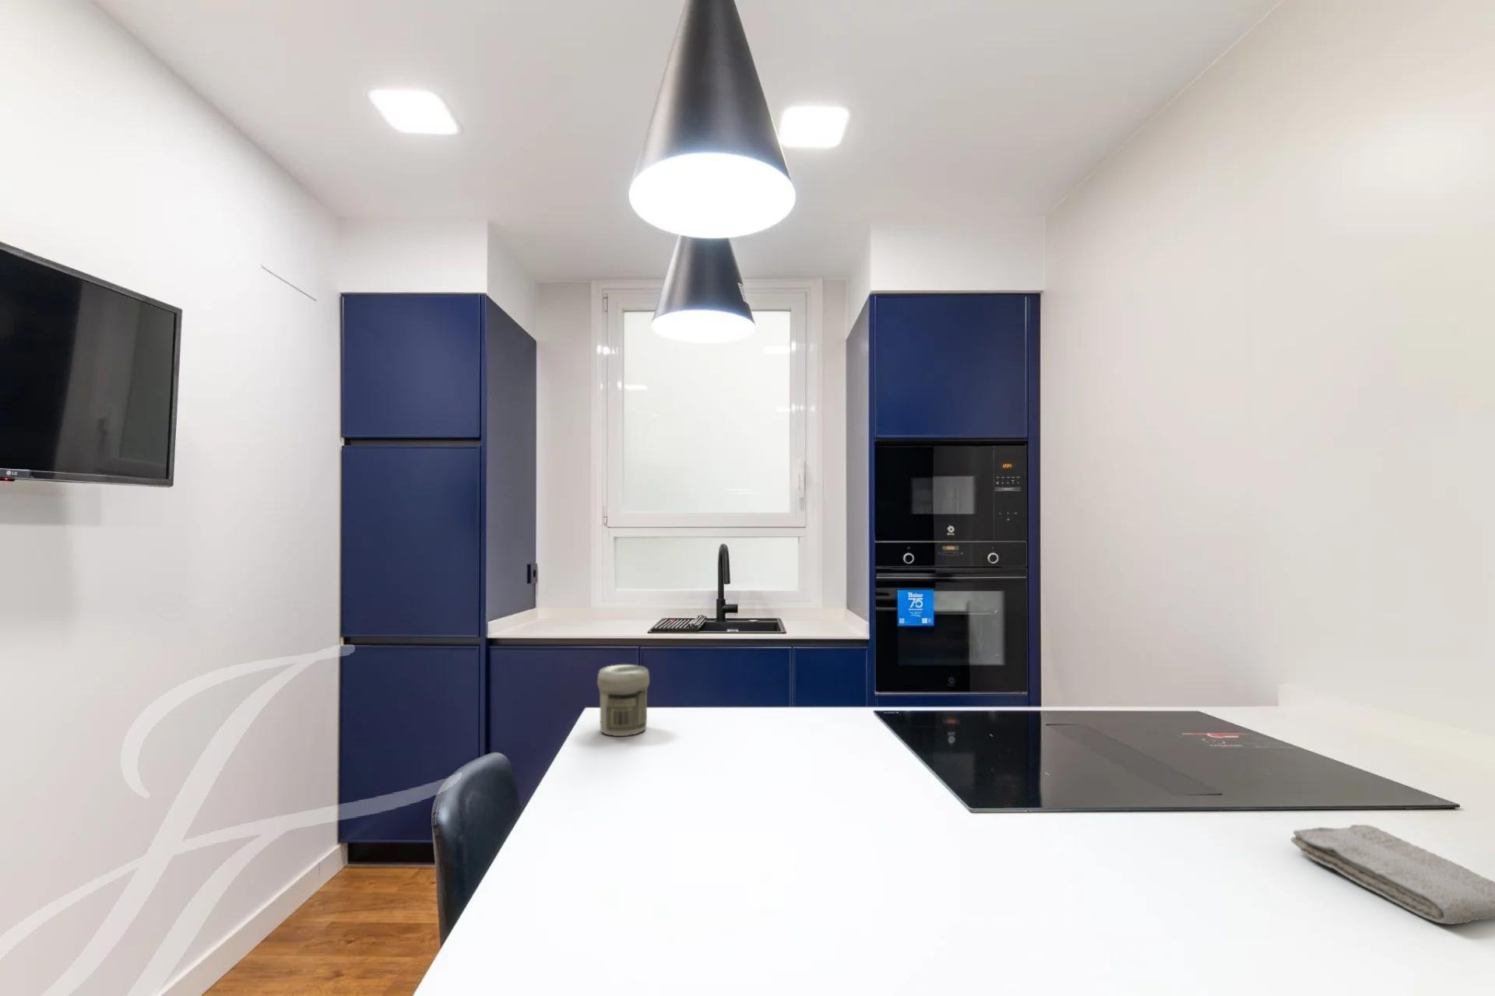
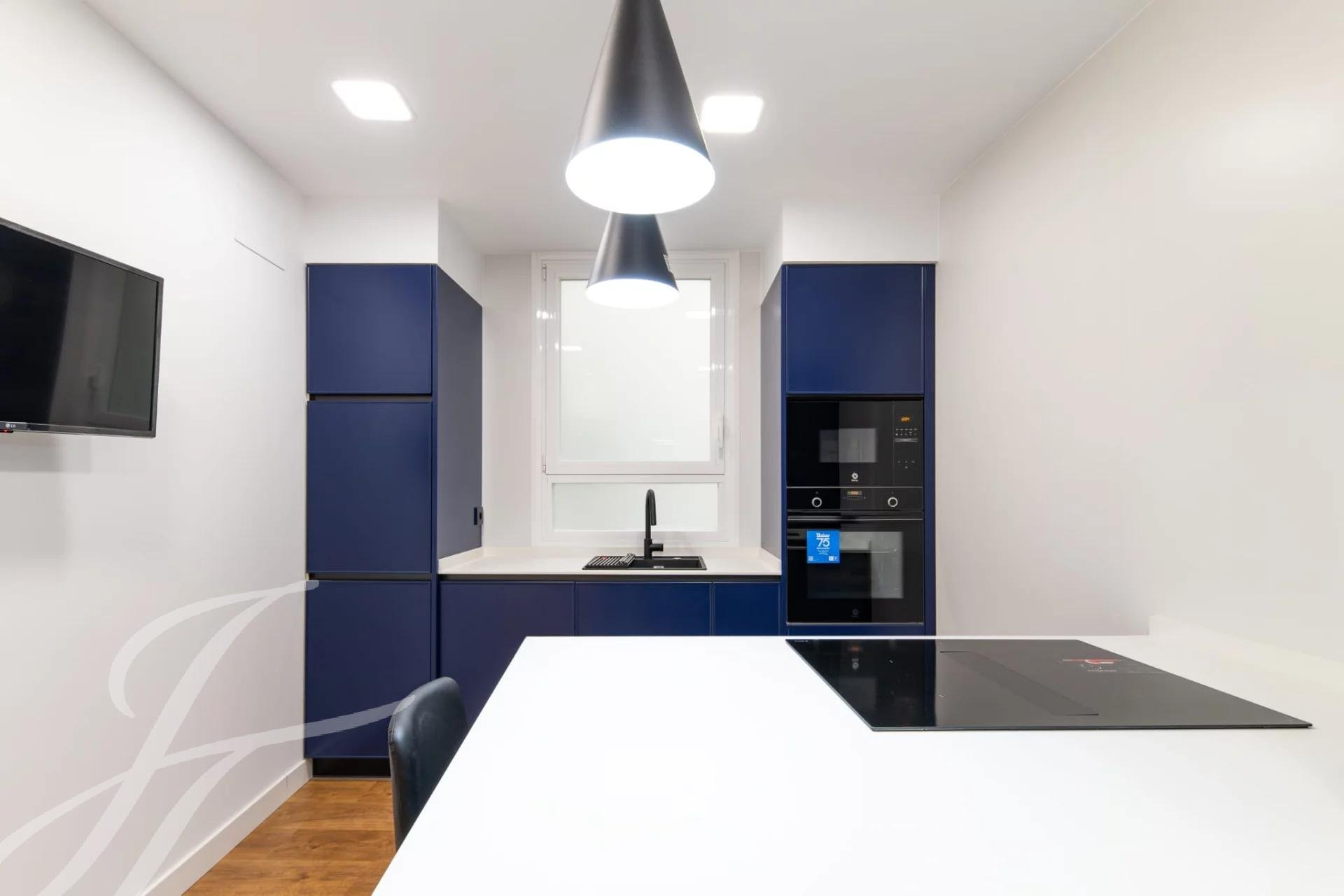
- washcloth (1399, 867)
- jar (623, 699)
